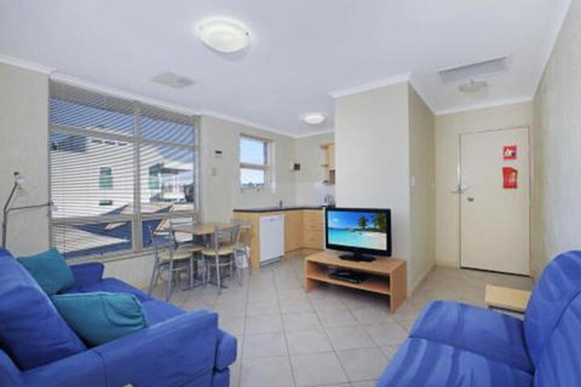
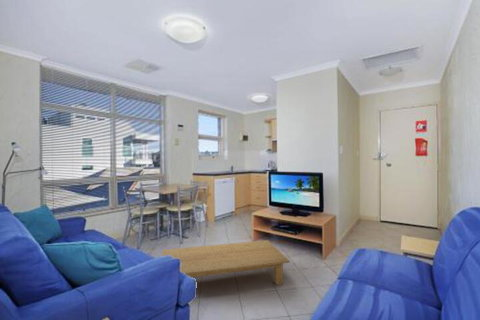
+ coffee table (222, 266)
